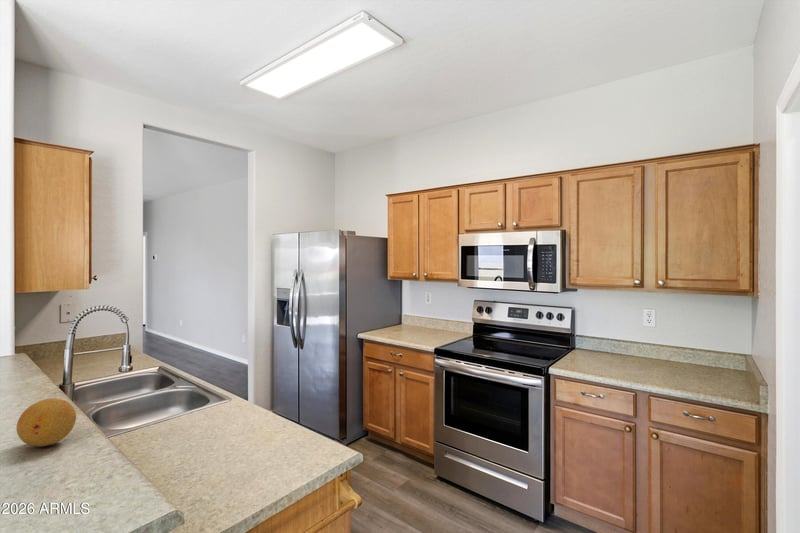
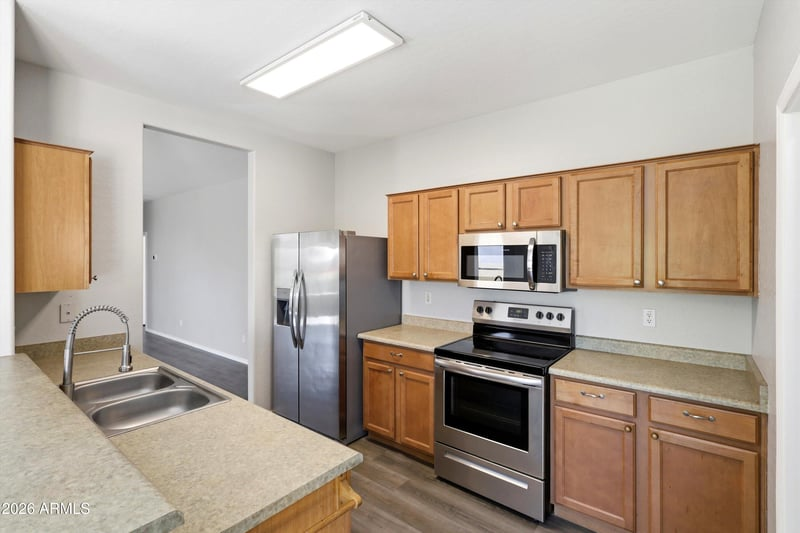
- fruit (47, 421)
